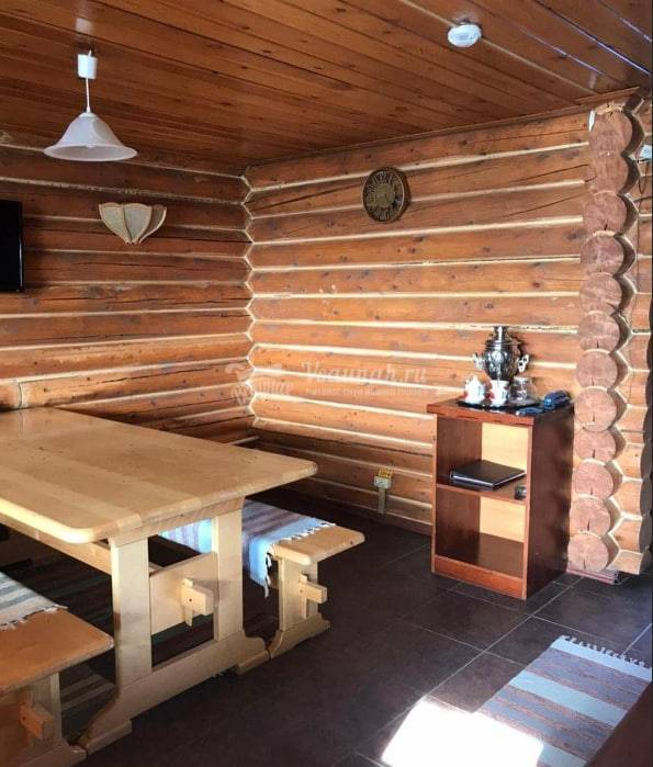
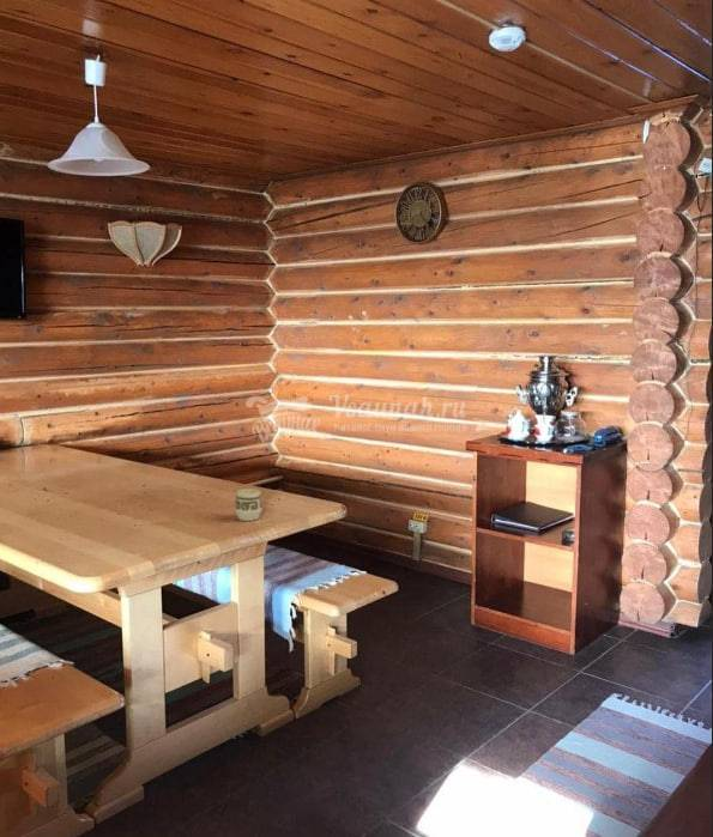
+ cup (248, 504)
